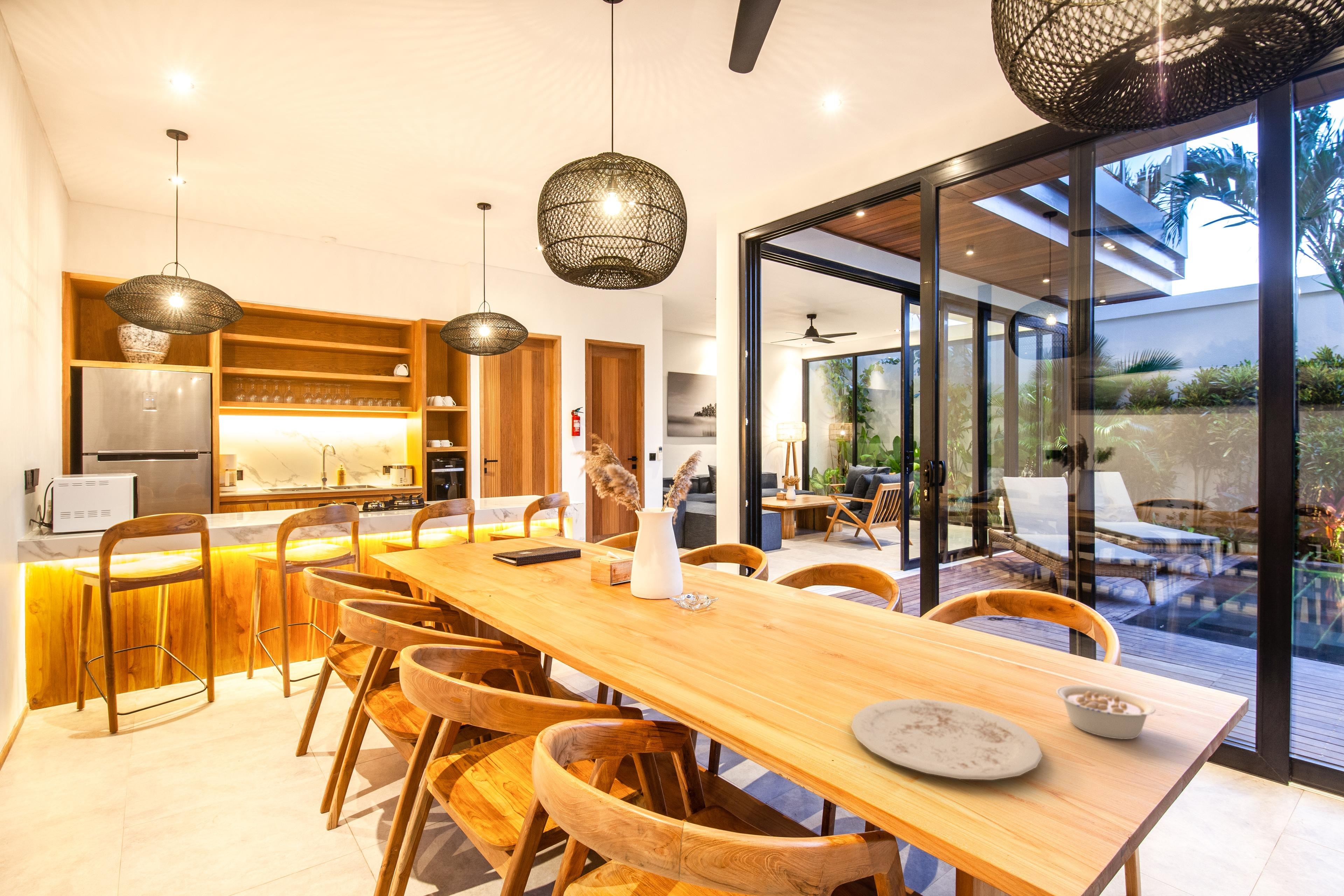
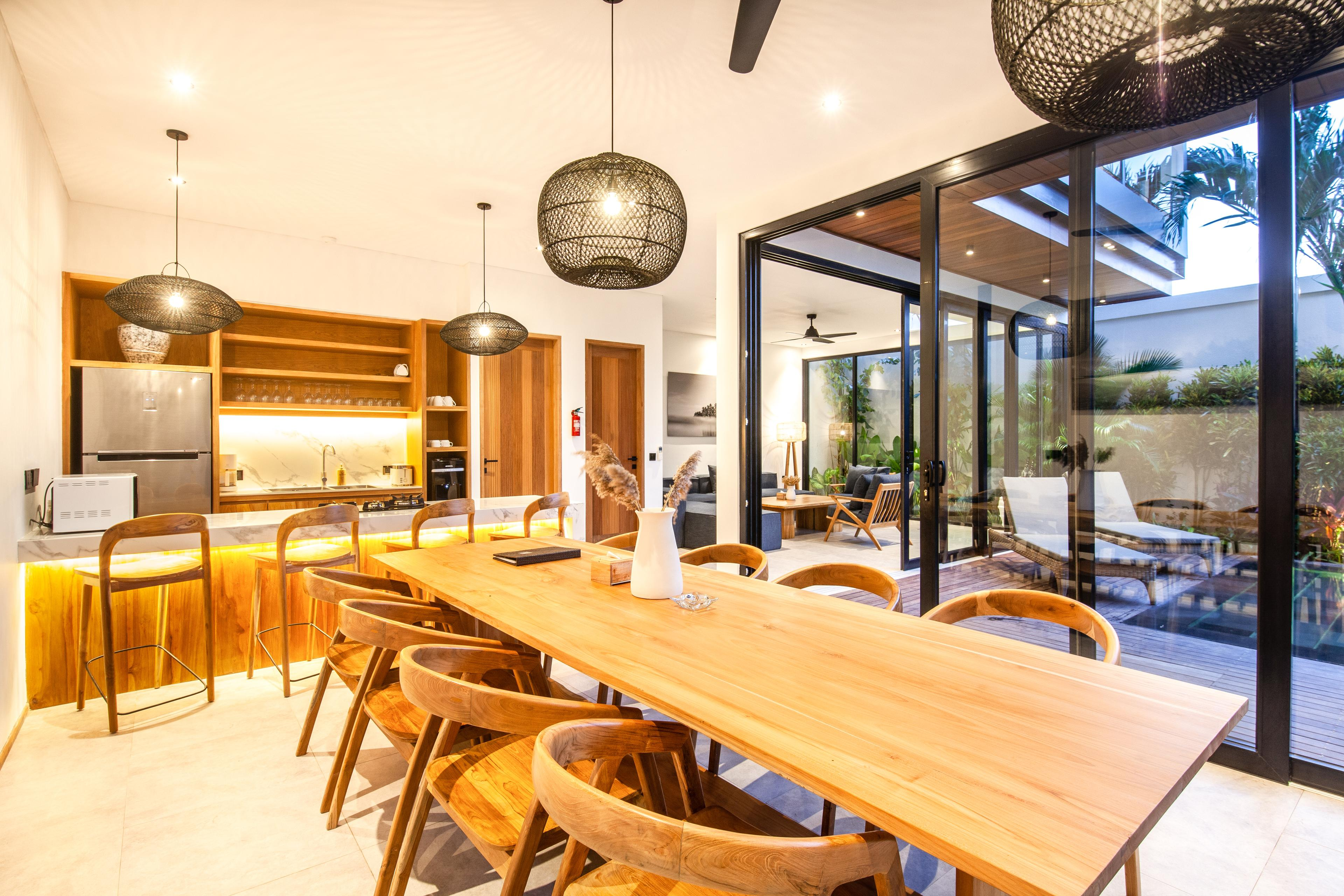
- plate (941, 736)
- legume (1108, 711)
